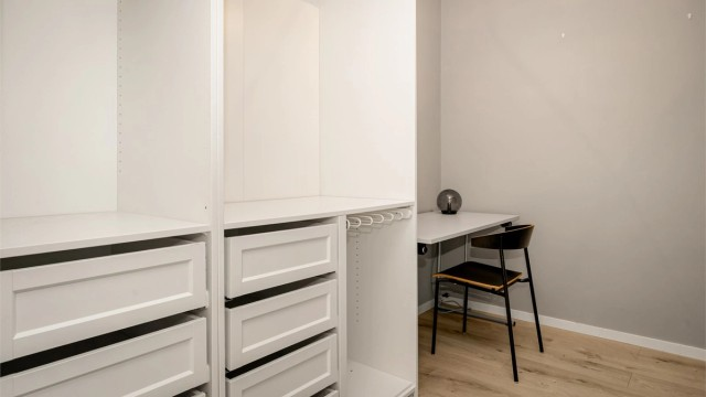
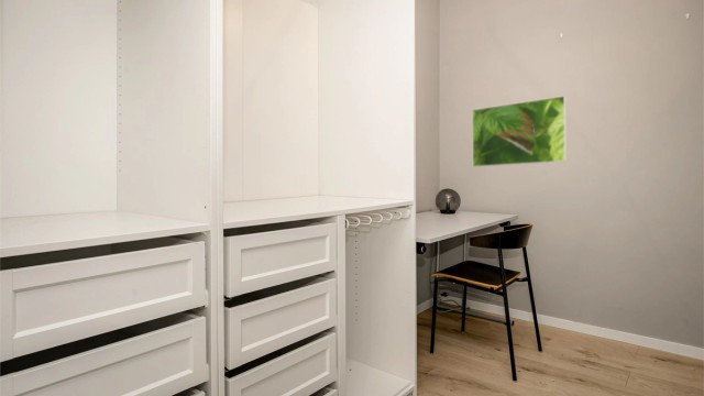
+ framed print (516, 133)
